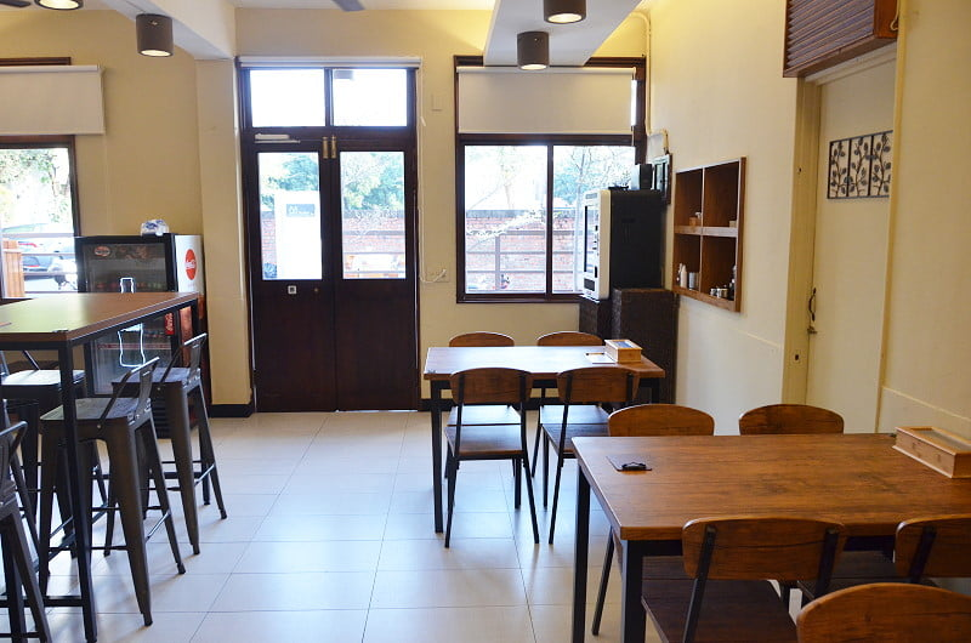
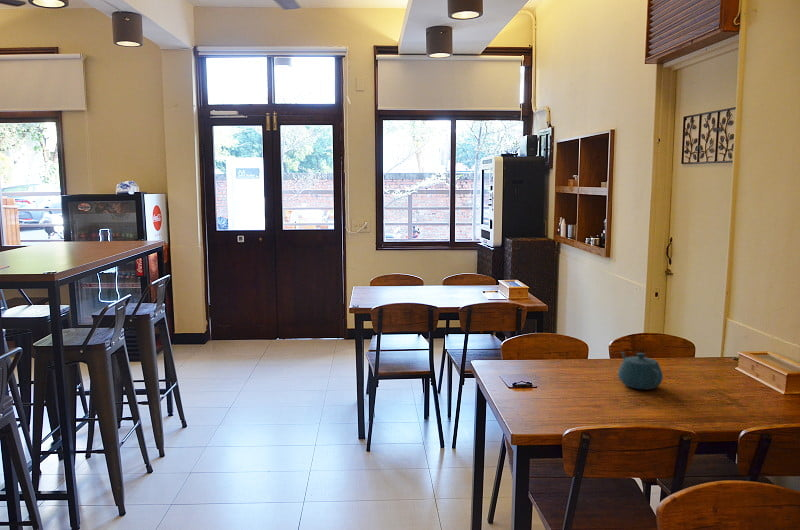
+ teapot (639, 369)
